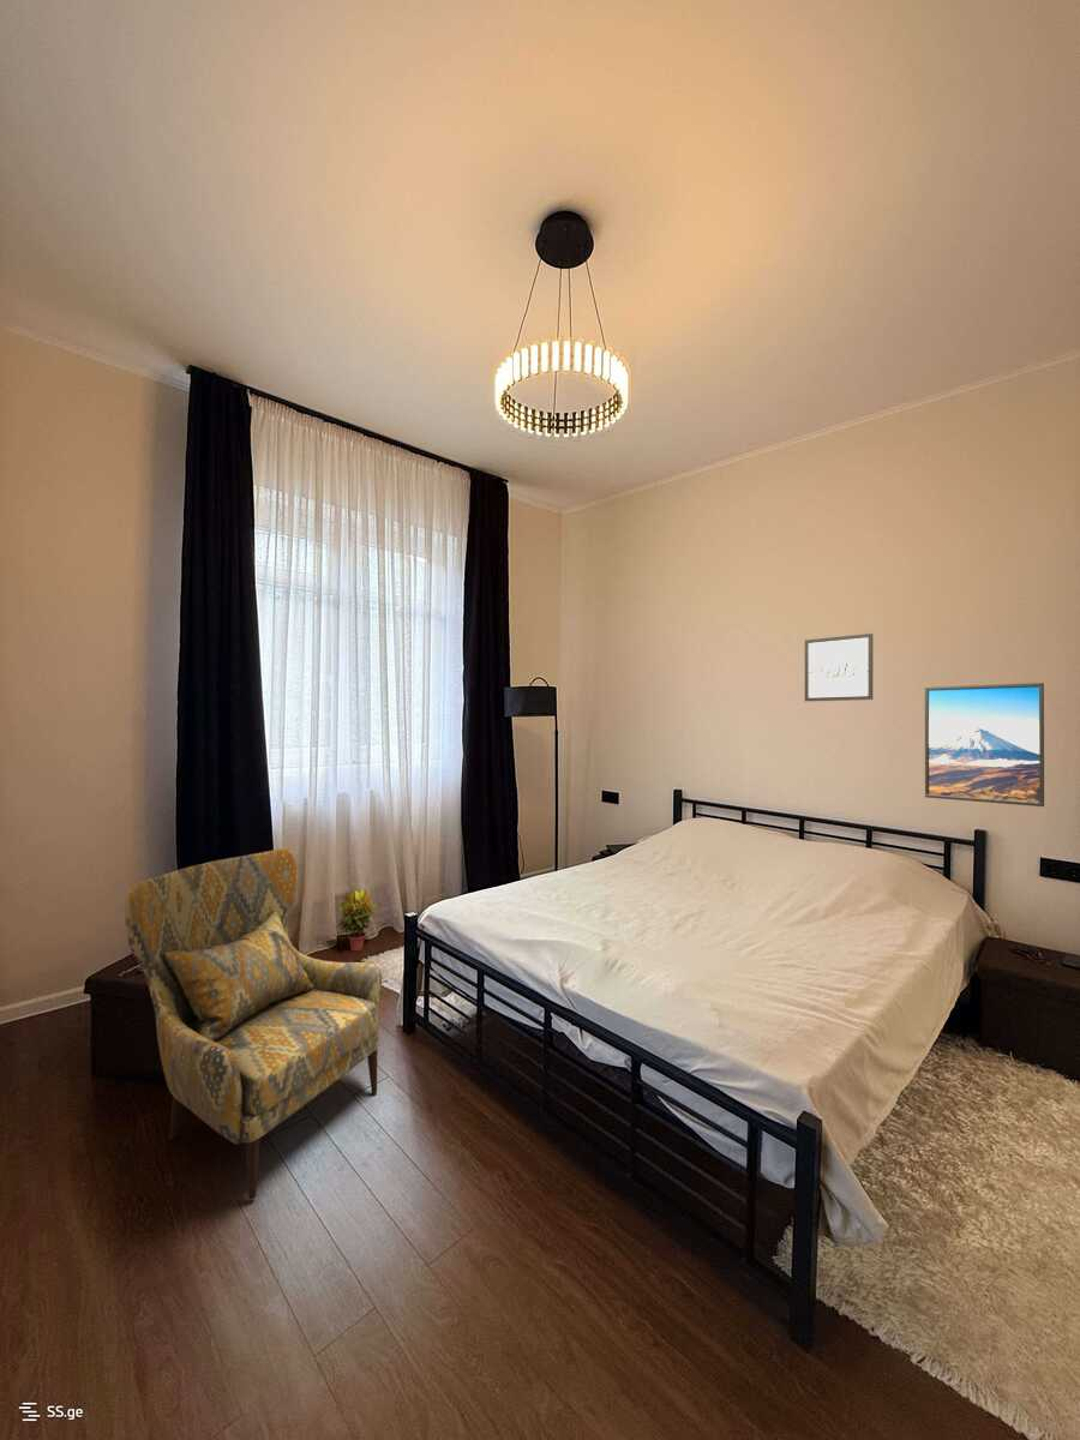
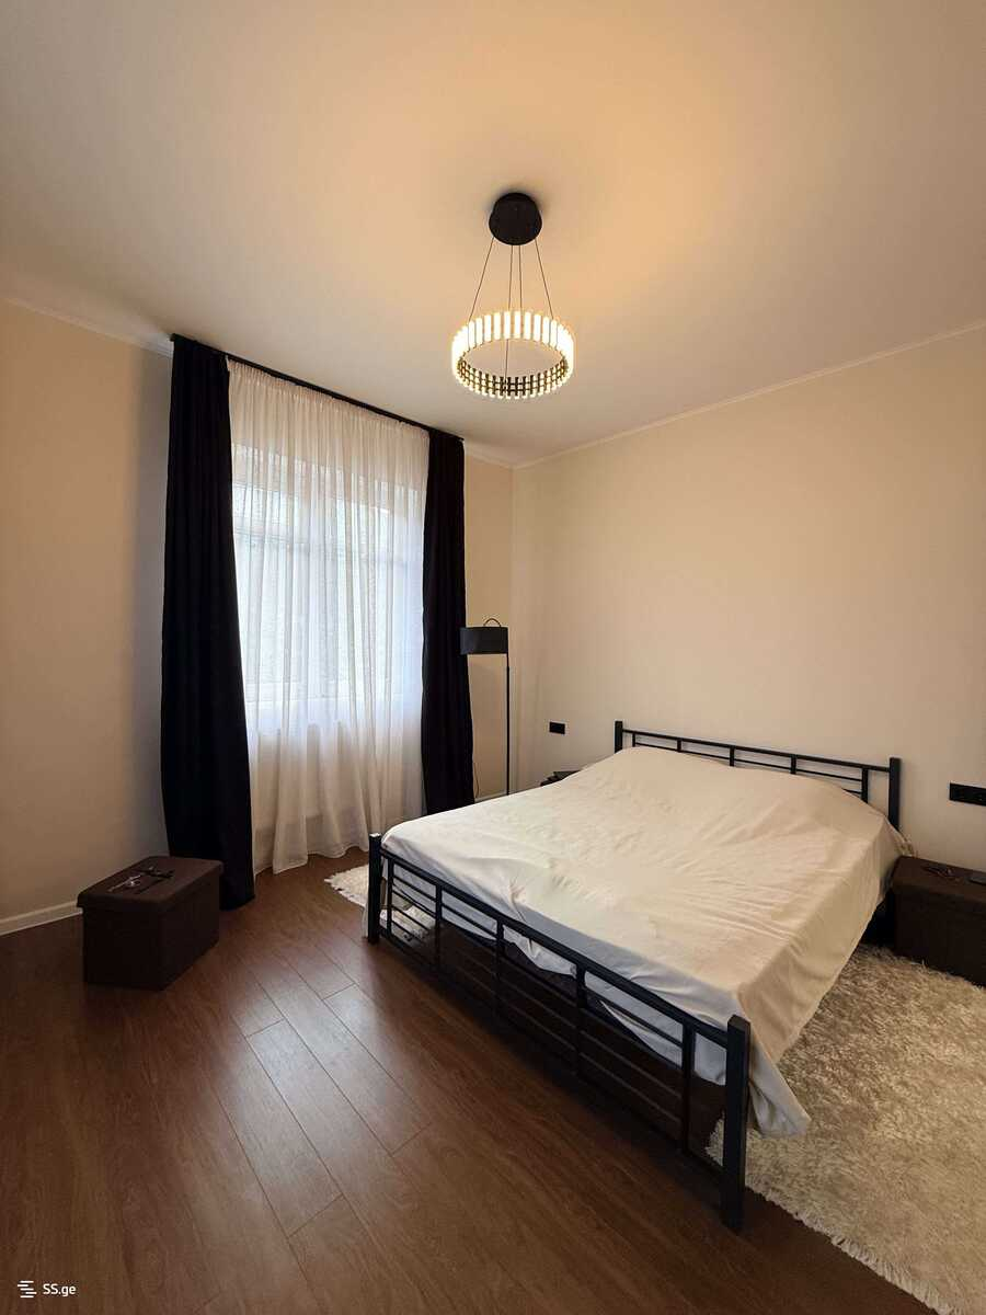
- wall art (836, 668)
- armchair (259, 991)
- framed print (980, 743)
- potted plant (358, 918)
